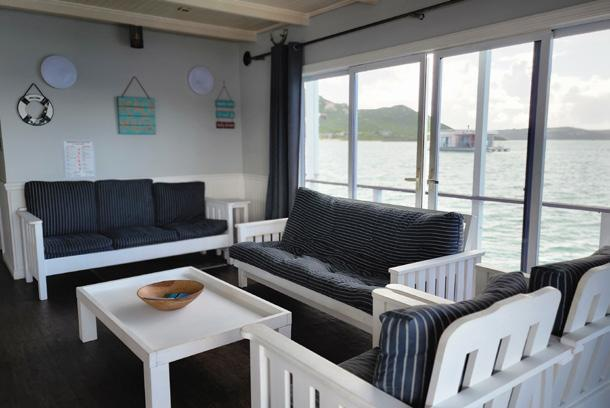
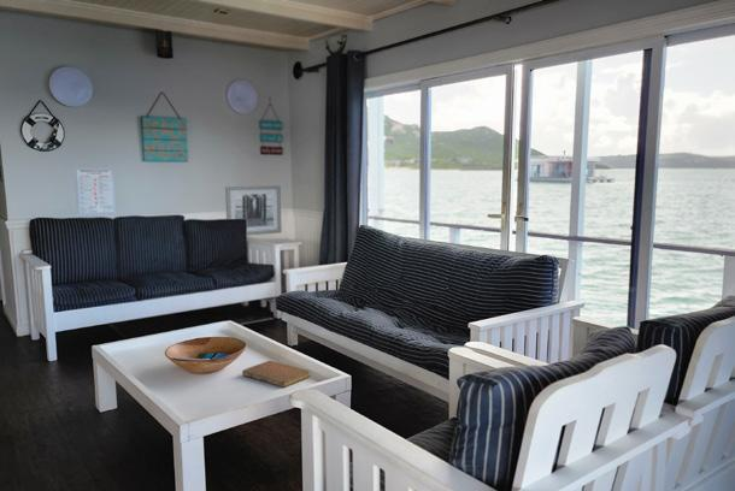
+ wall art (254, 211)
+ notebook (276, 373)
